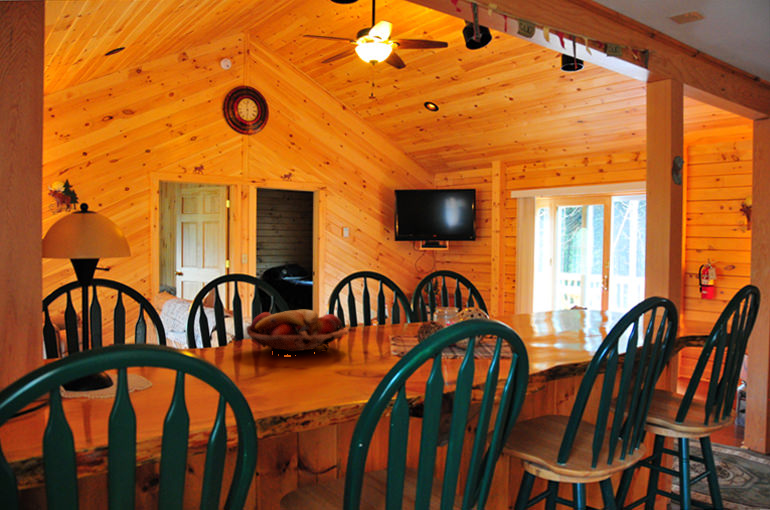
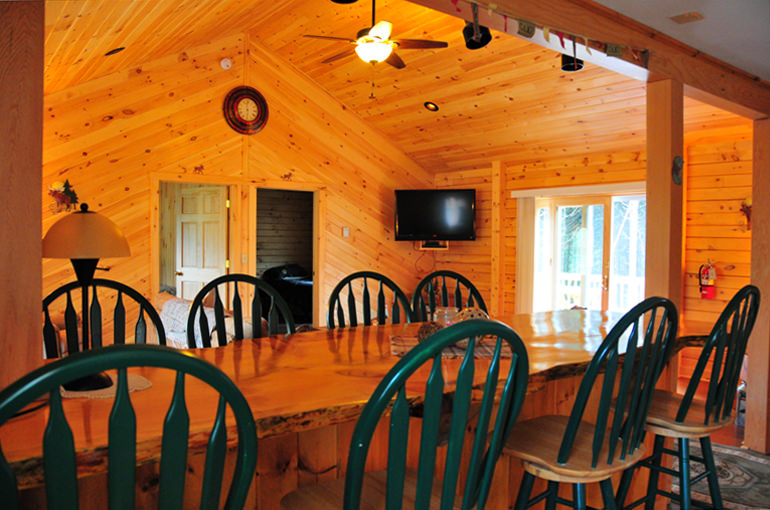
- fruit basket (298, 329)
